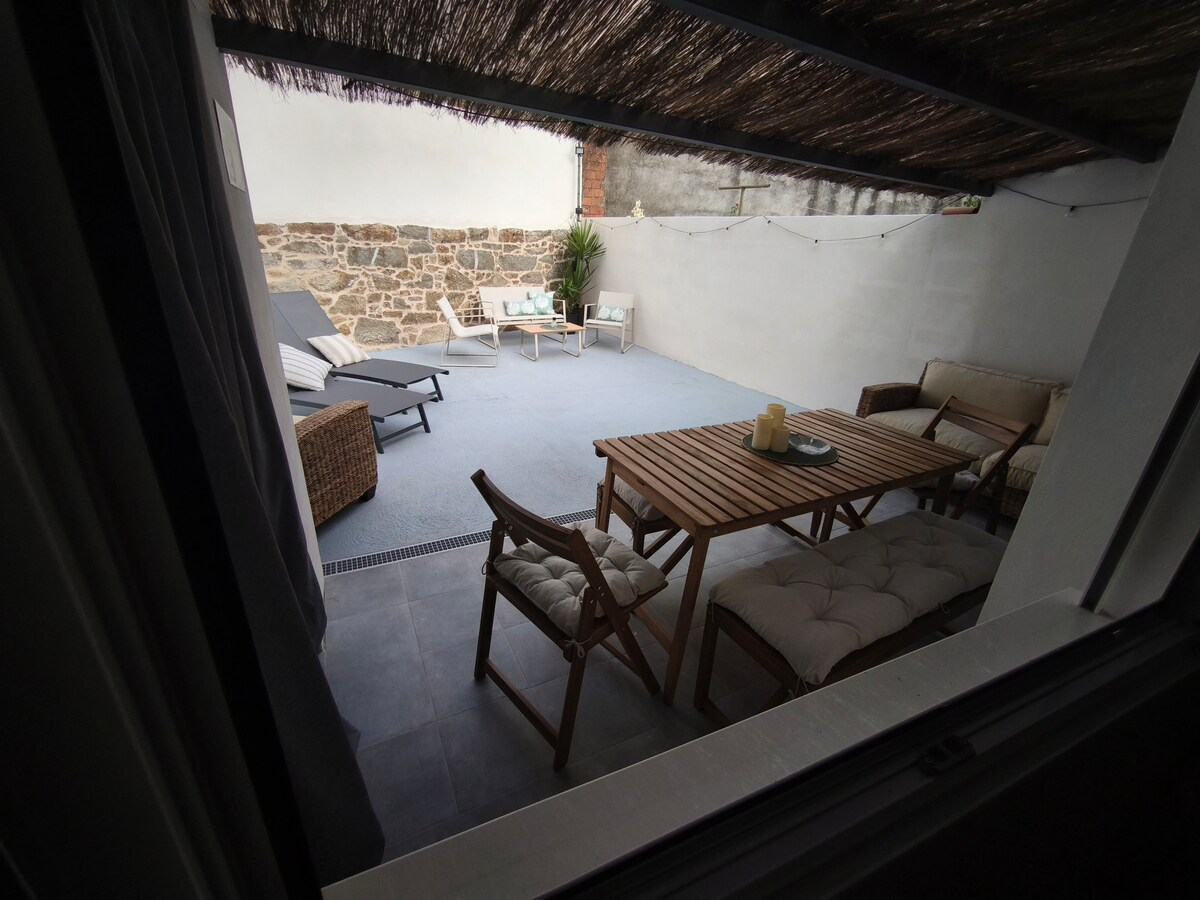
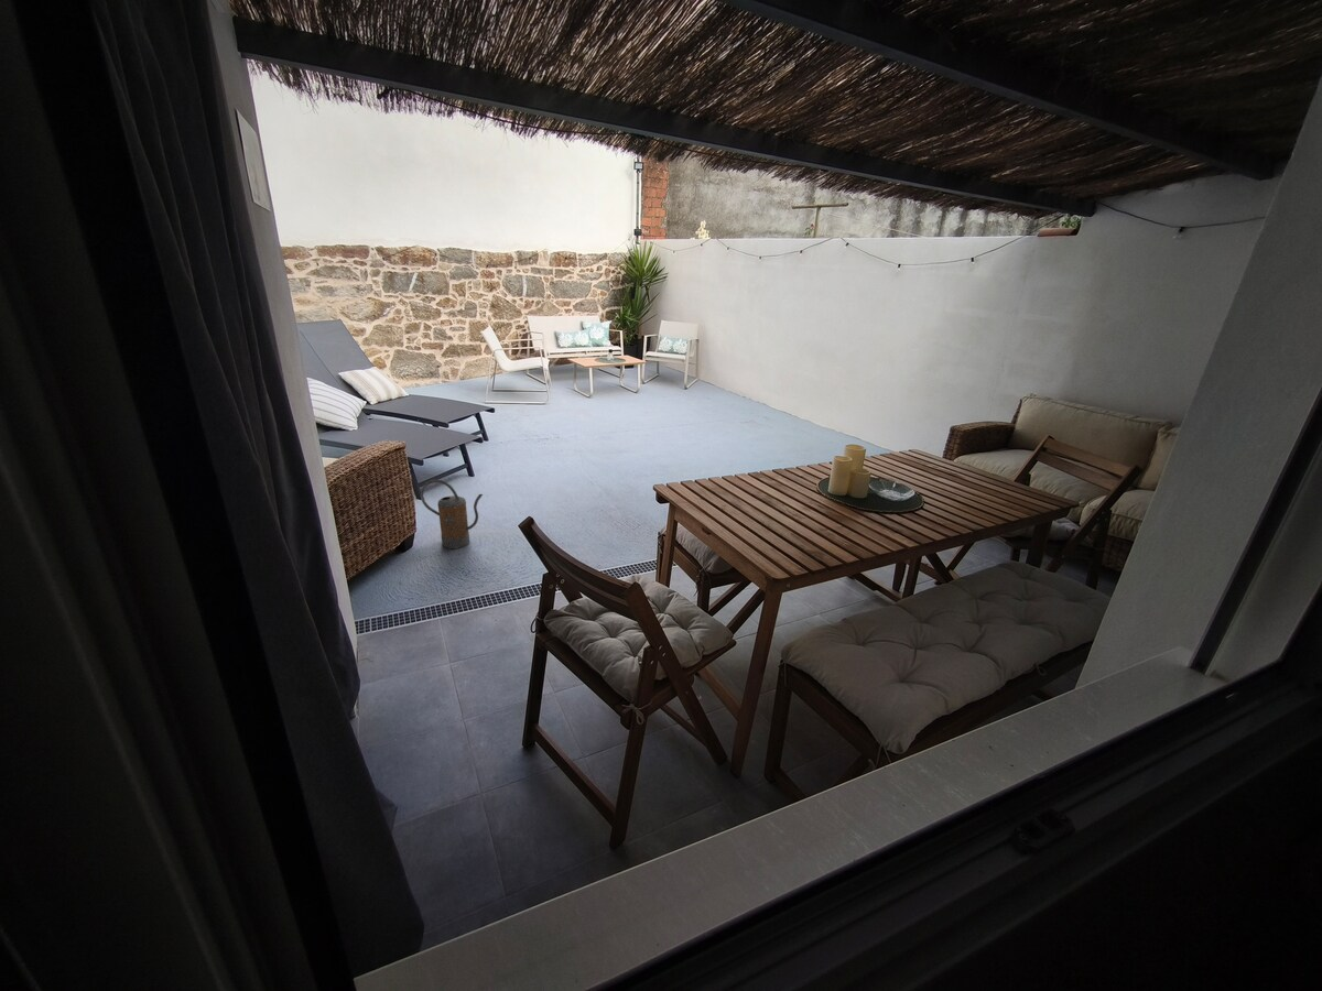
+ watering can (453, 511)
